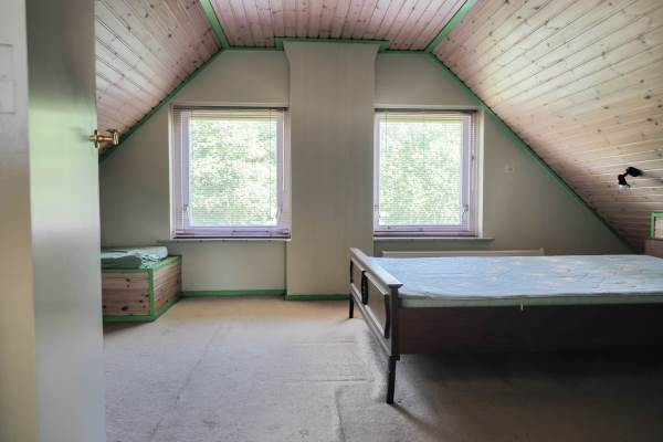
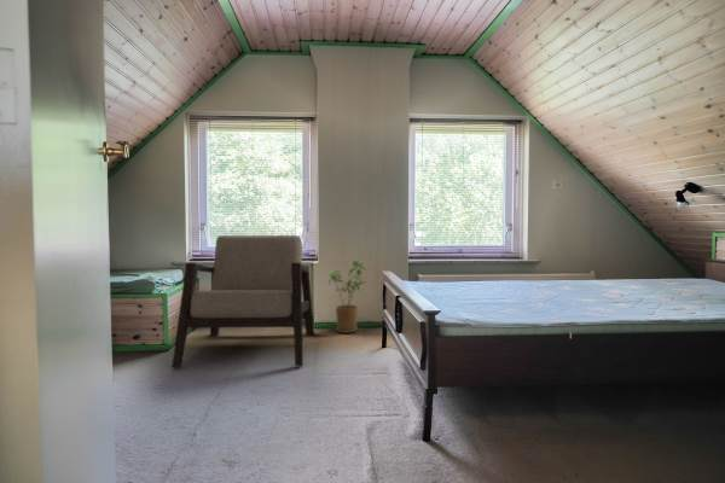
+ house plant (350, 296)
+ armchair (251, 292)
